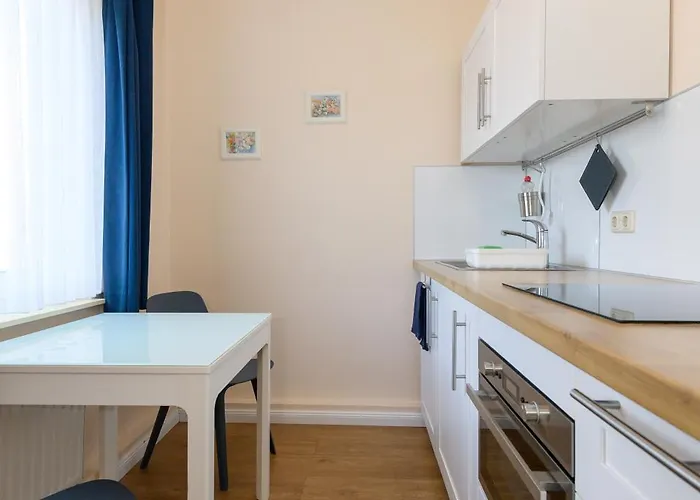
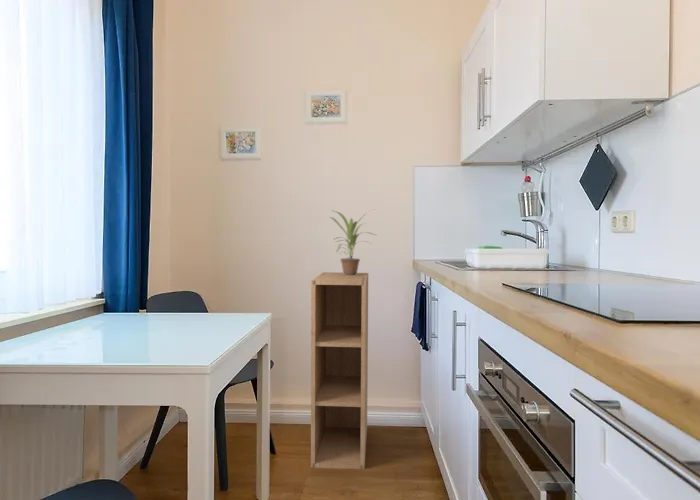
+ potted plant (349, 242)
+ shelving unit (341, 362)
